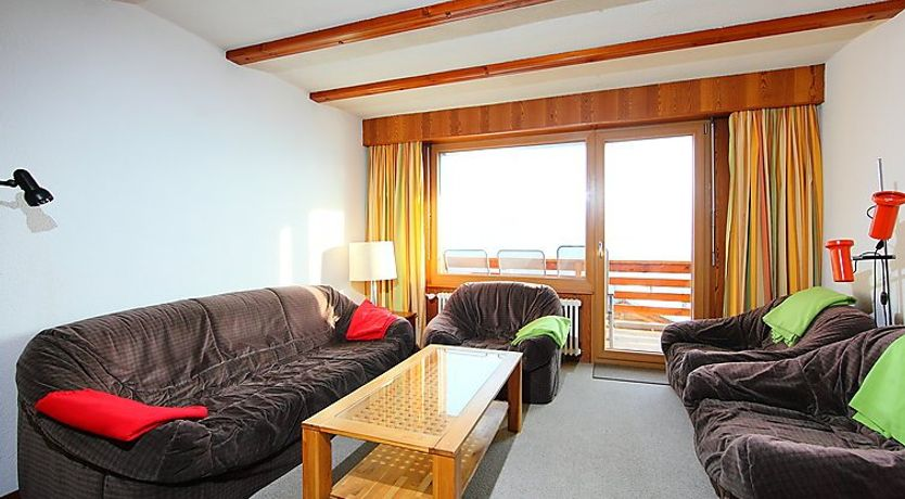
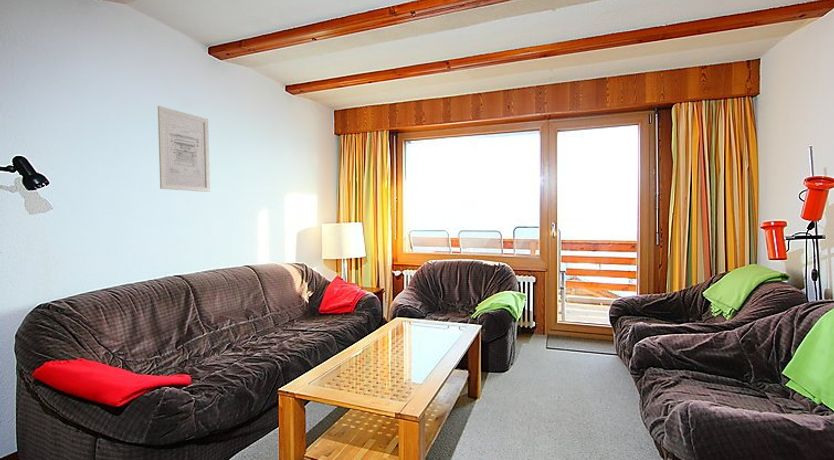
+ wall art (185, 151)
